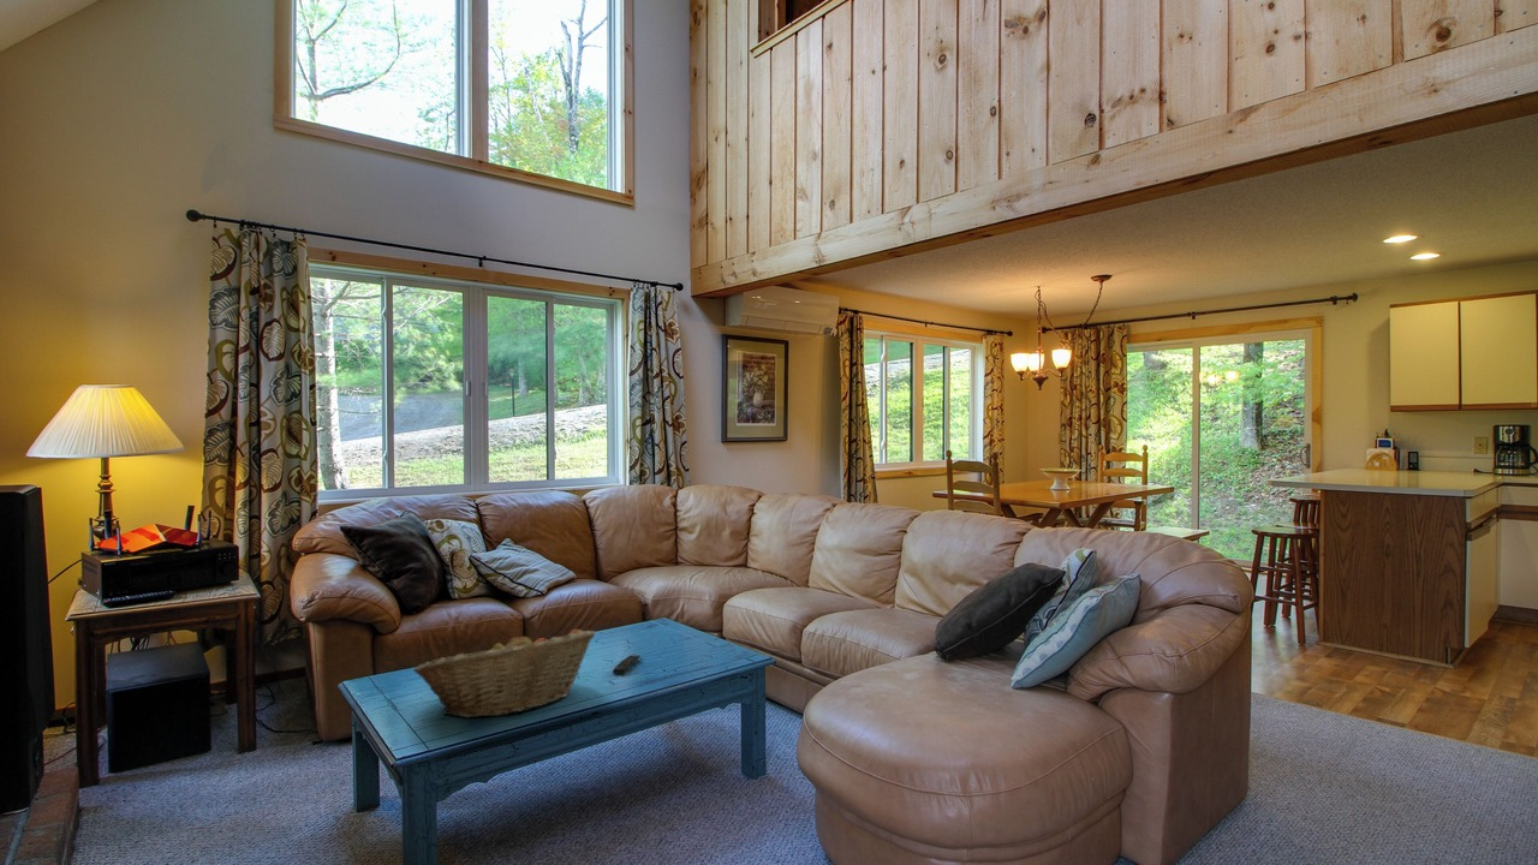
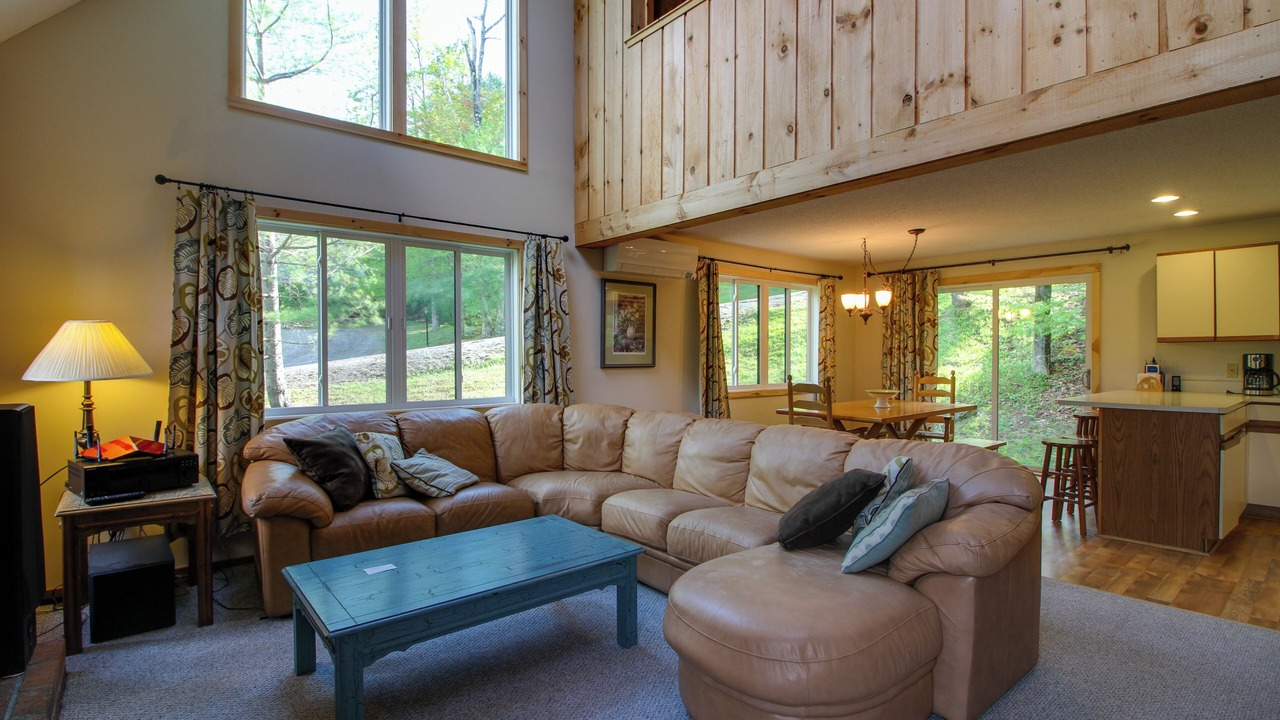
- fruit basket (509, 664)
- remote control (627, 662)
